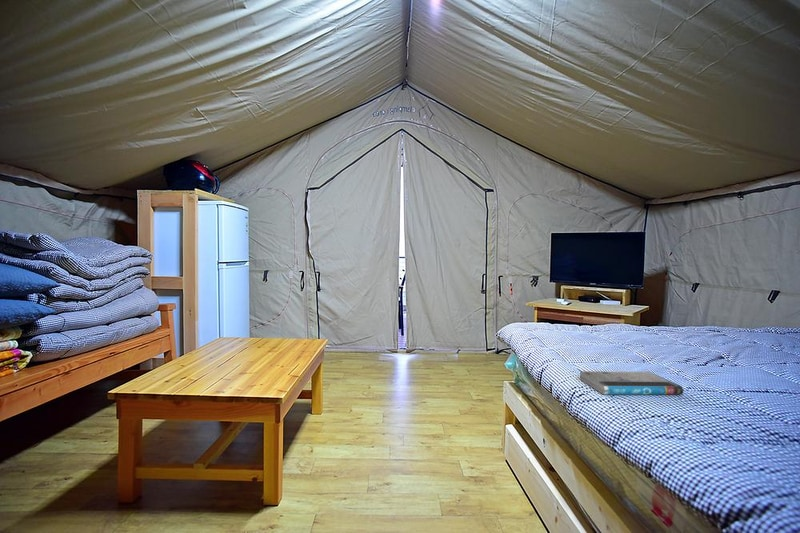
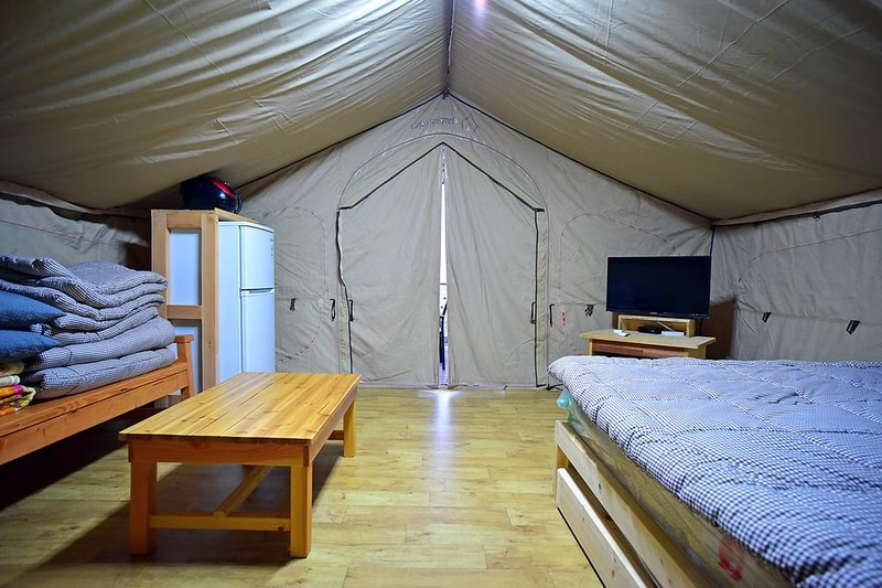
- book (628, 382)
